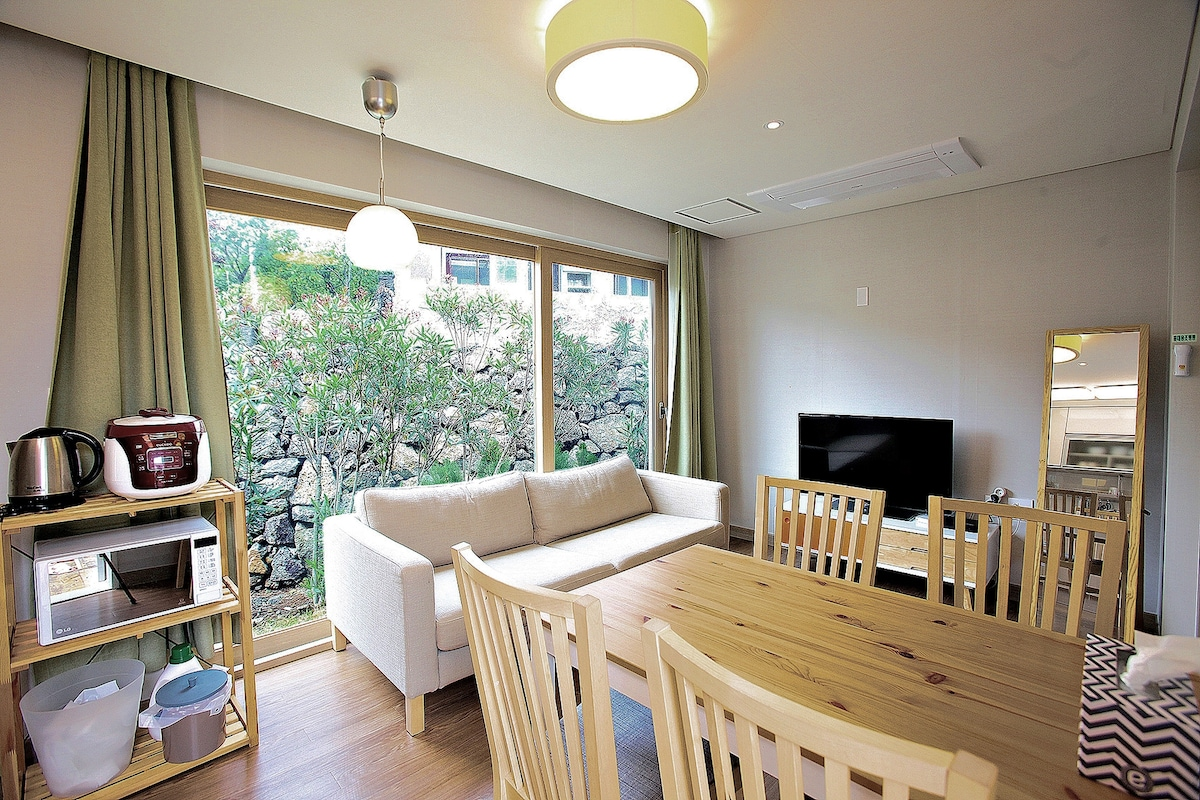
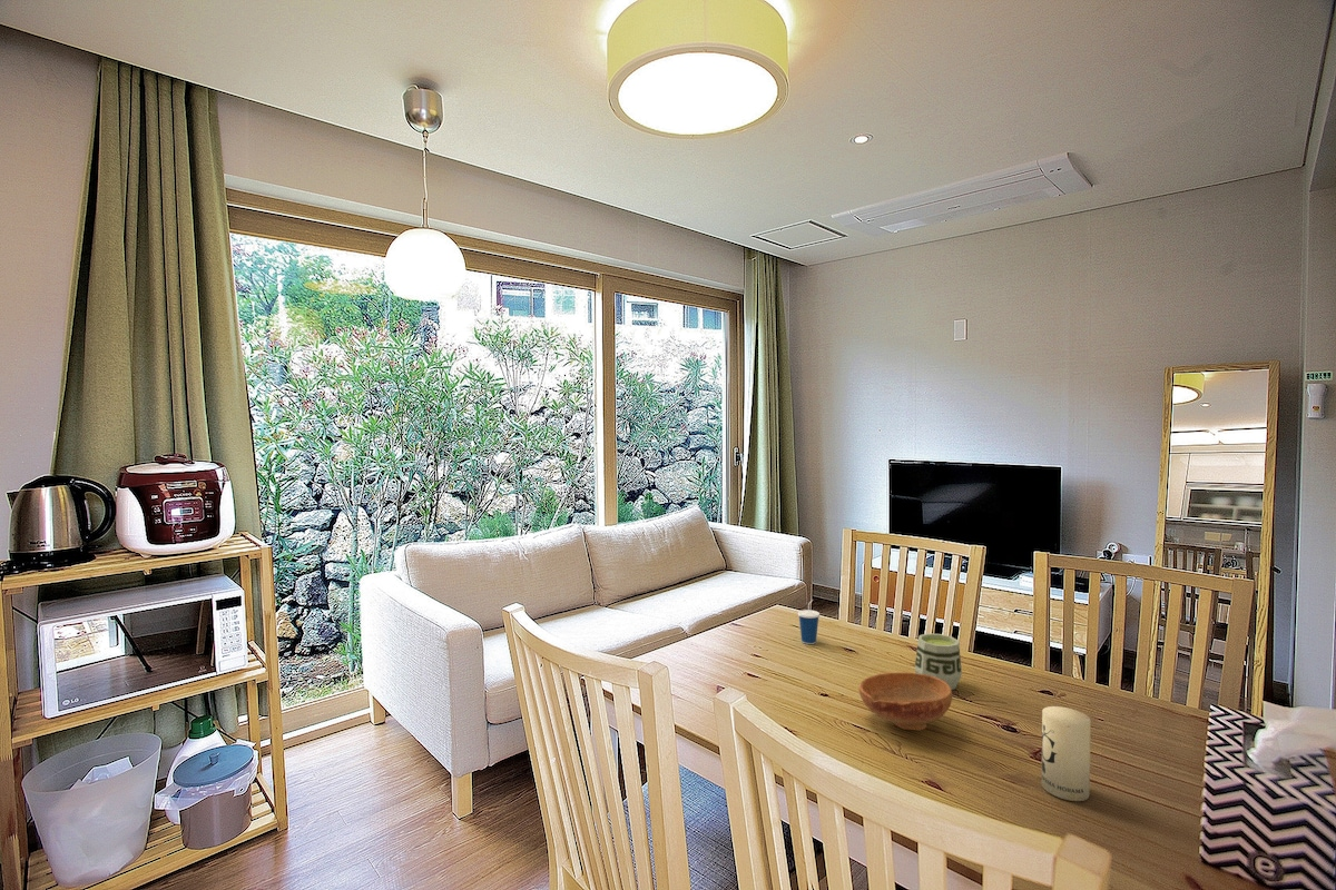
+ cup (808, 619)
+ cup (937, 661)
+ candle (1065, 752)
+ bowl (904, 702)
